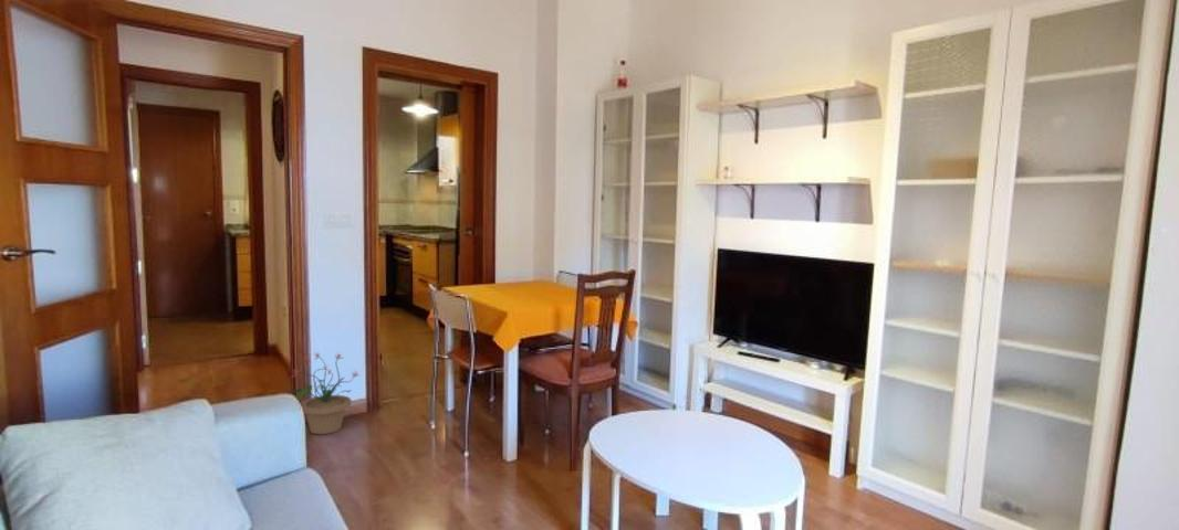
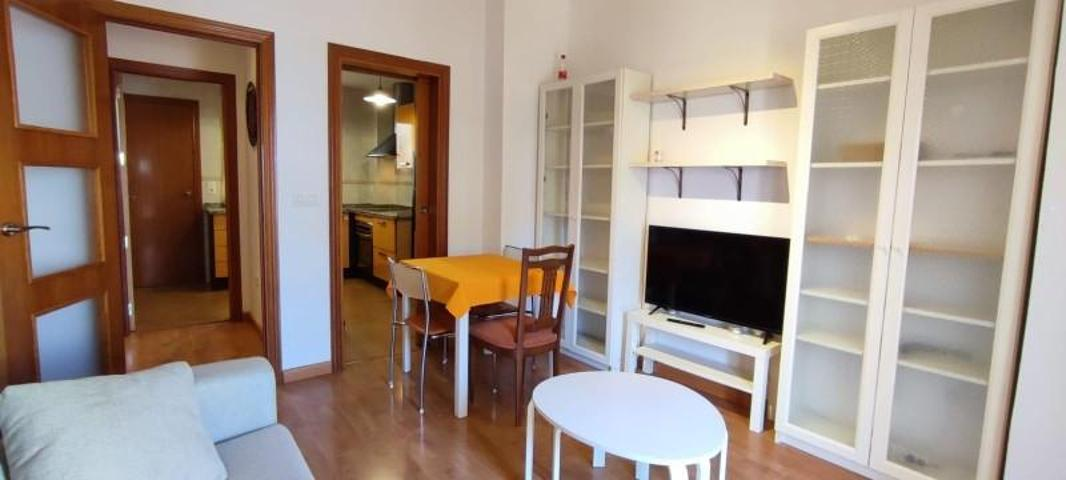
- potted plant (322, 391)
